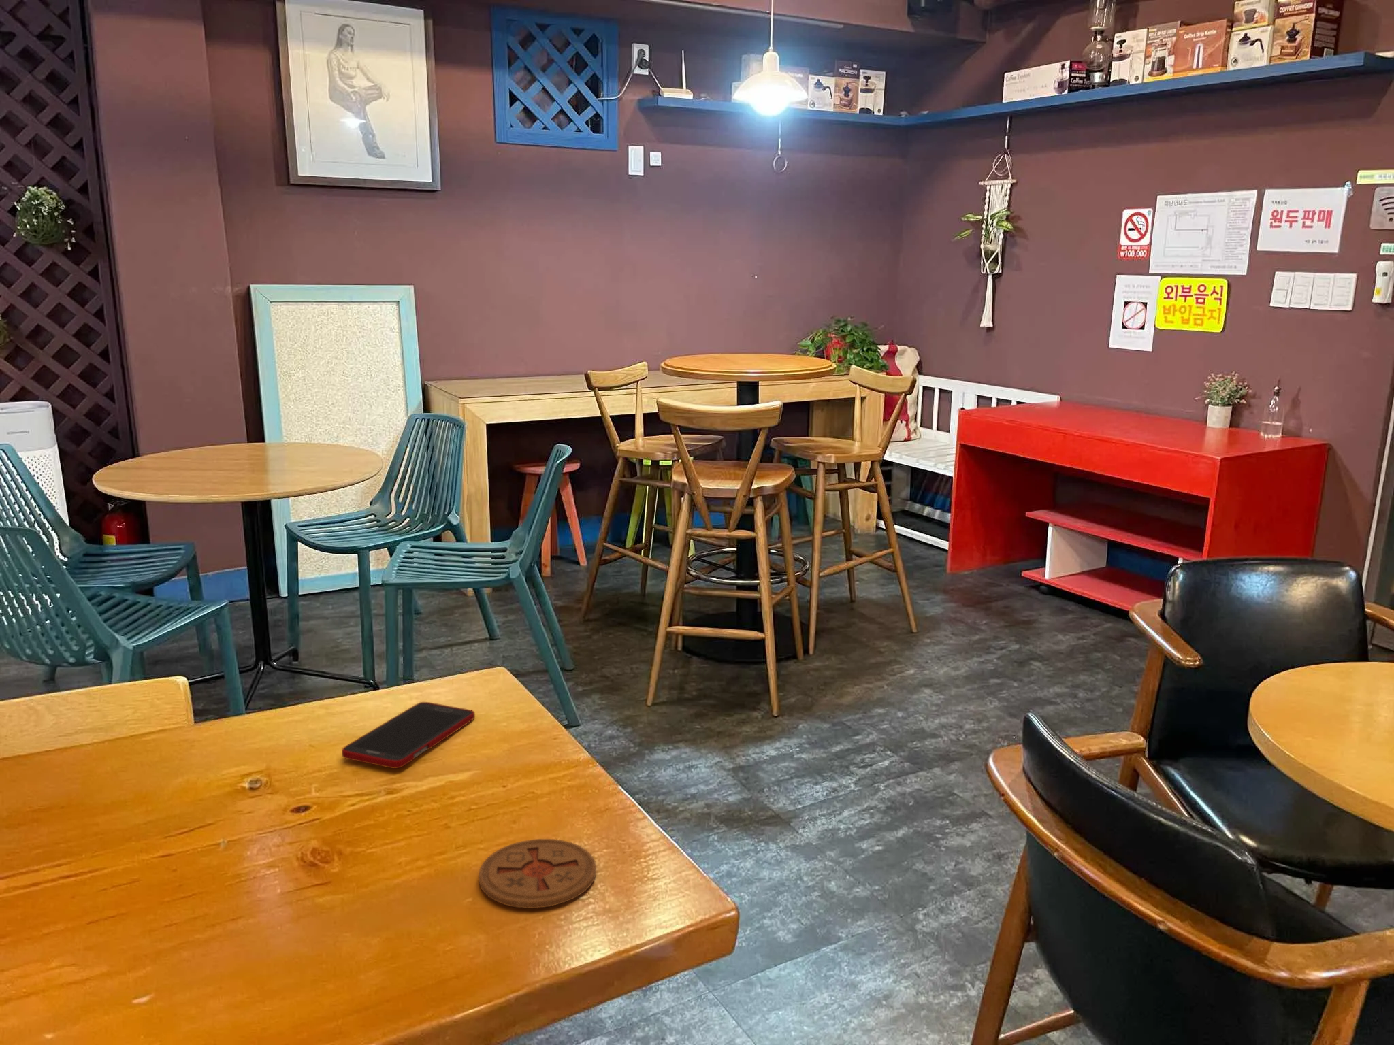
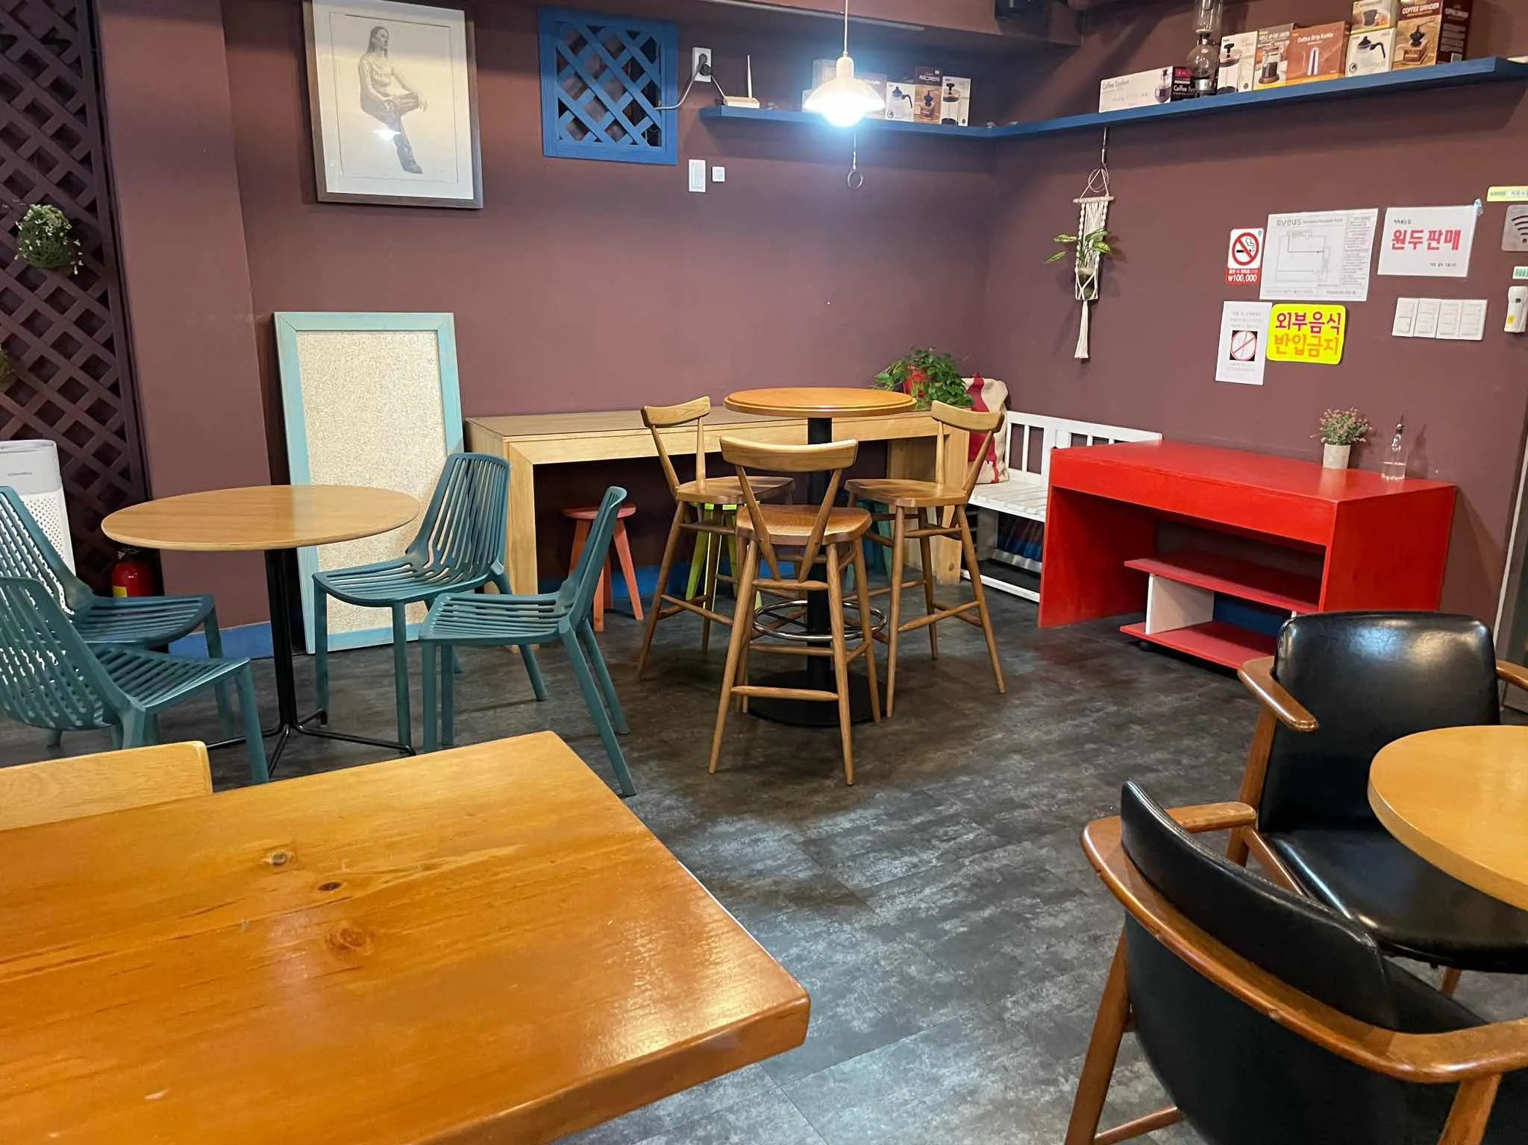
- coaster (538, 872)
- cell phone (412, 733)
